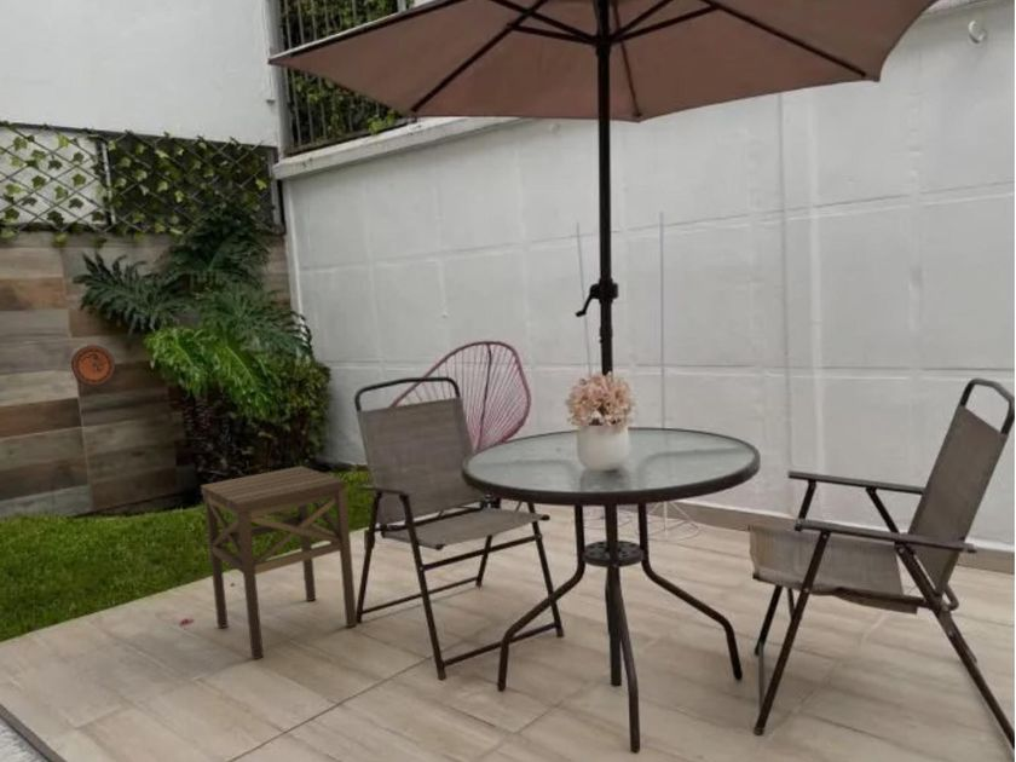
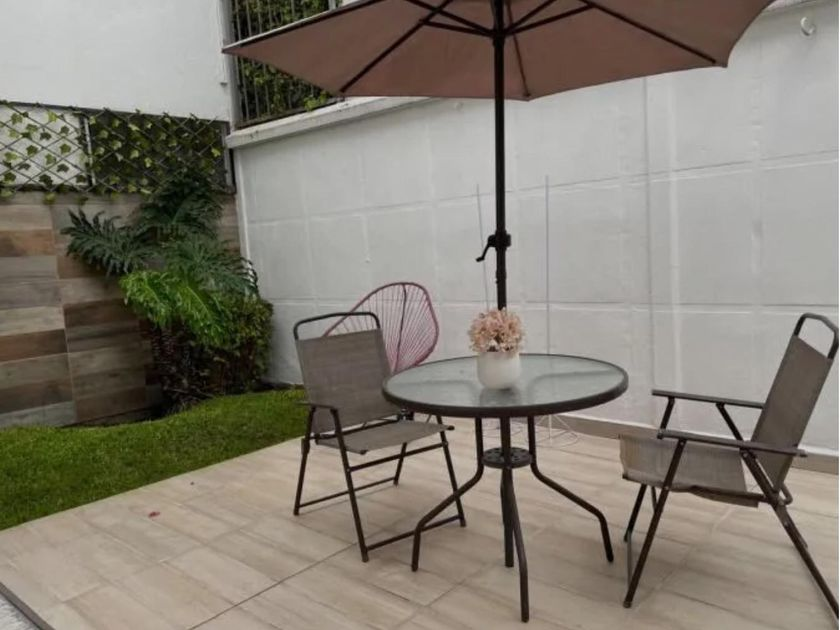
- side table (278, 556)
- decorative plate (93, 365)
